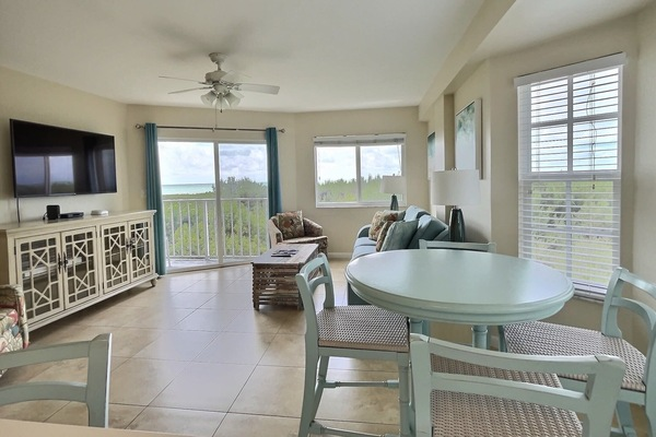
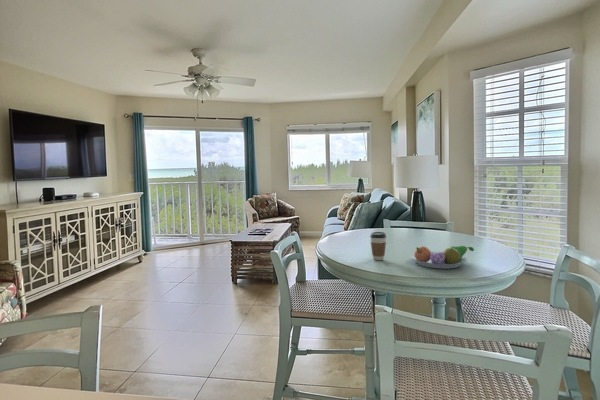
+ coffee cup (378, 246)
+ fruit bowl (440, 252)
